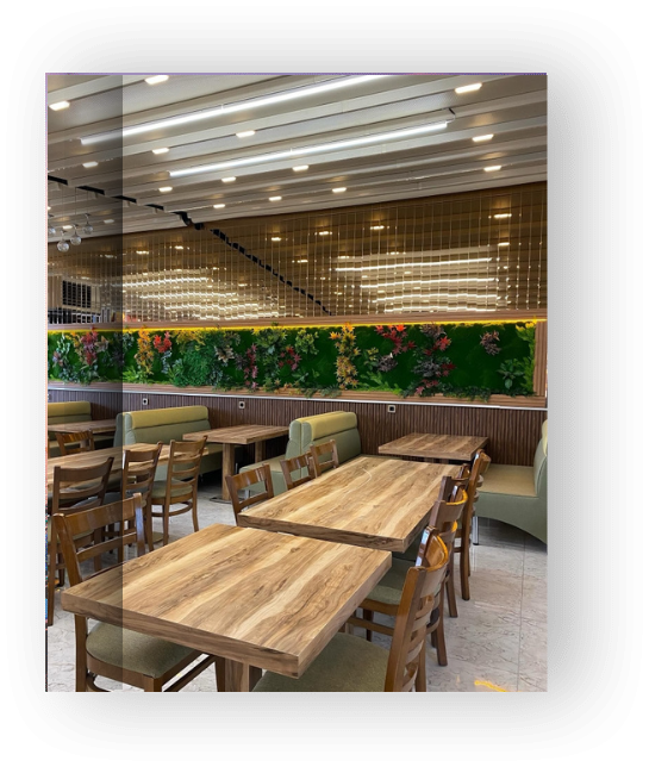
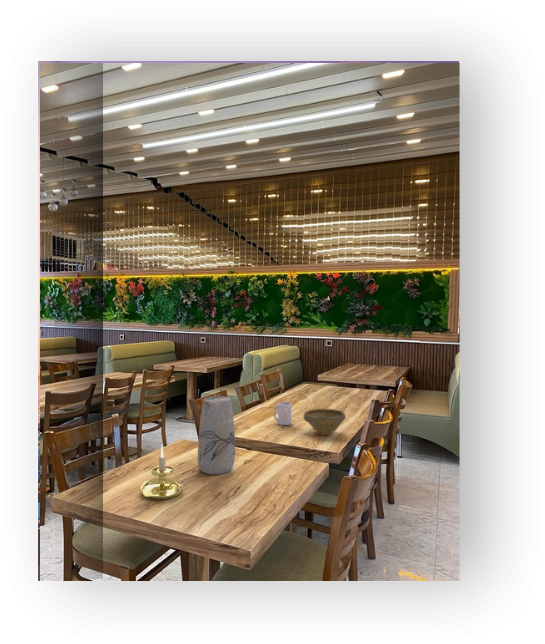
+ vase (216, 433)
+ mug (282, 413)
+ candle holder (164, 469)
+ bowl (324, 422)
